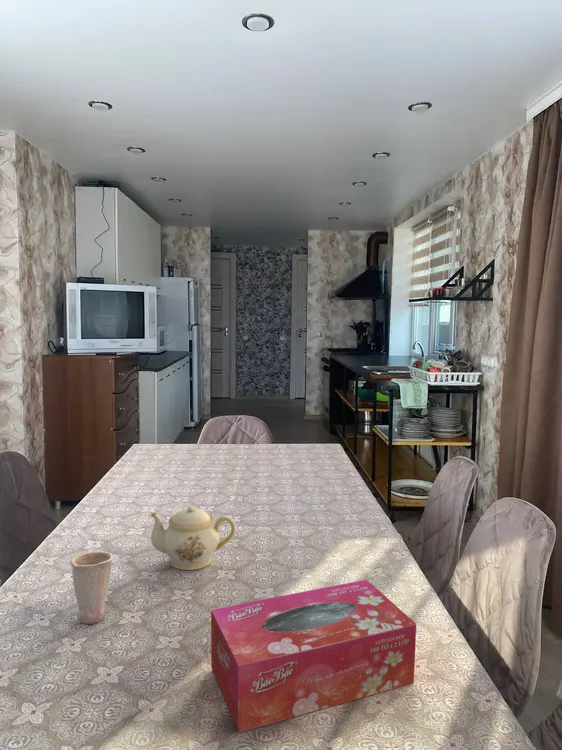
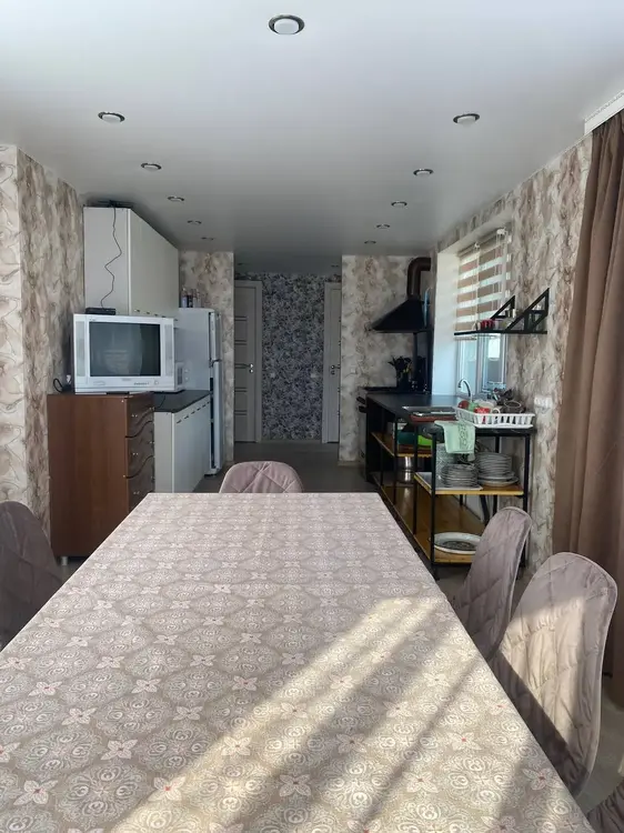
- tissue box (311, 645)
- teapot (193, 533)
- cup (92, 586)
